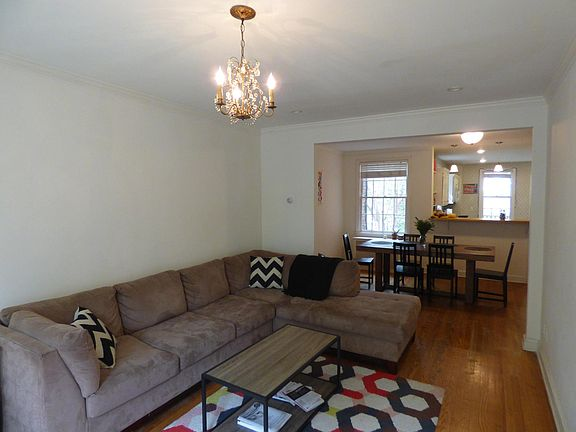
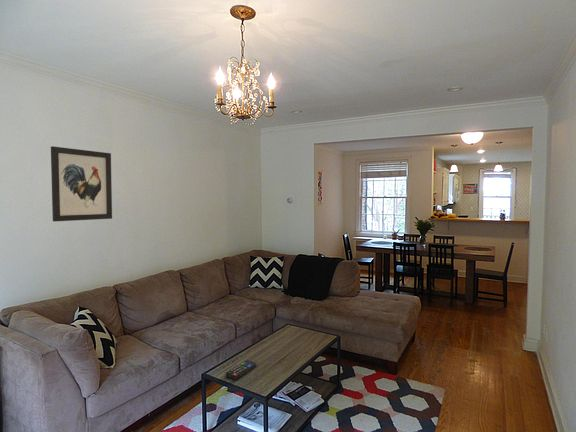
+ remote control (241, 369)
+ wall art (83, 185)
